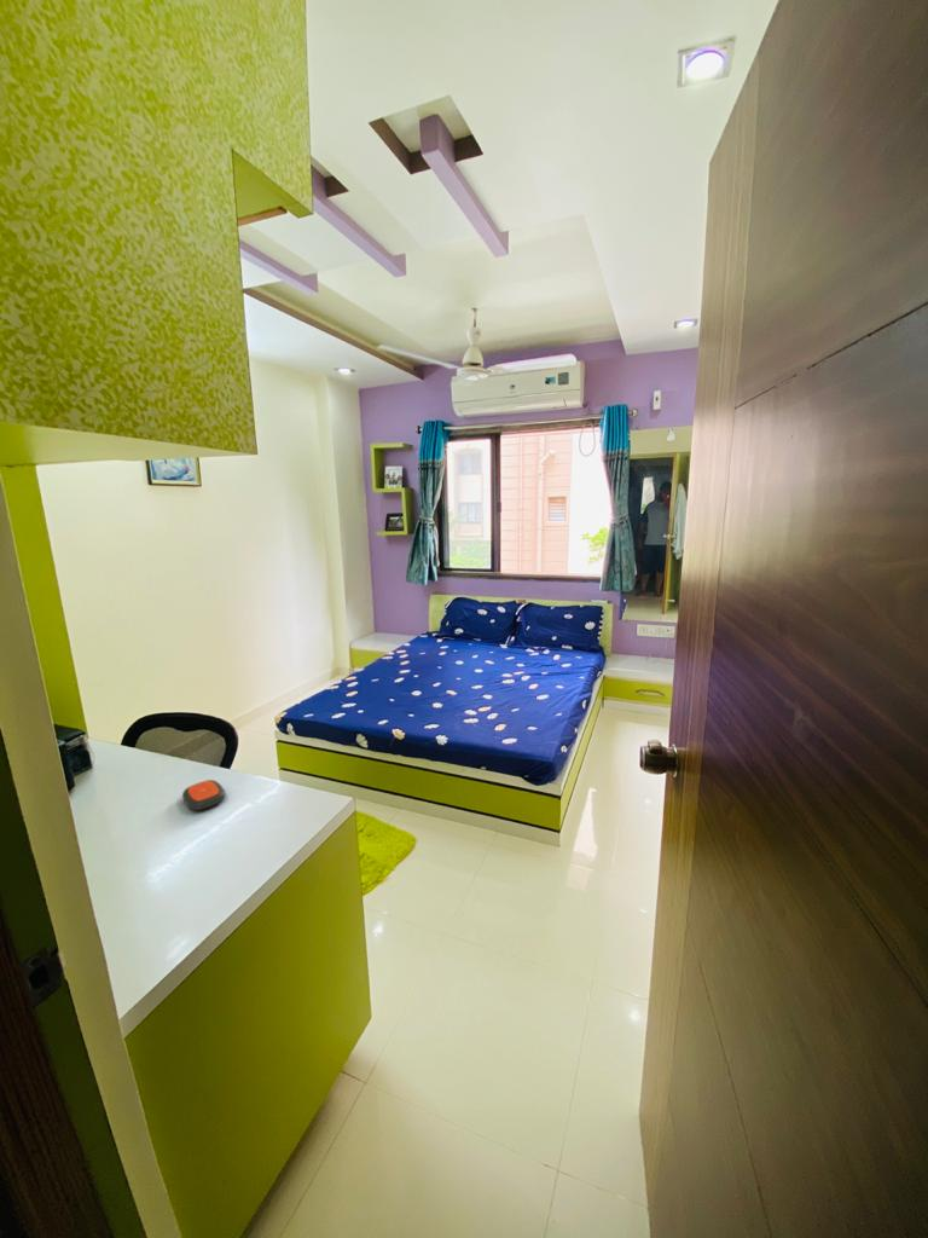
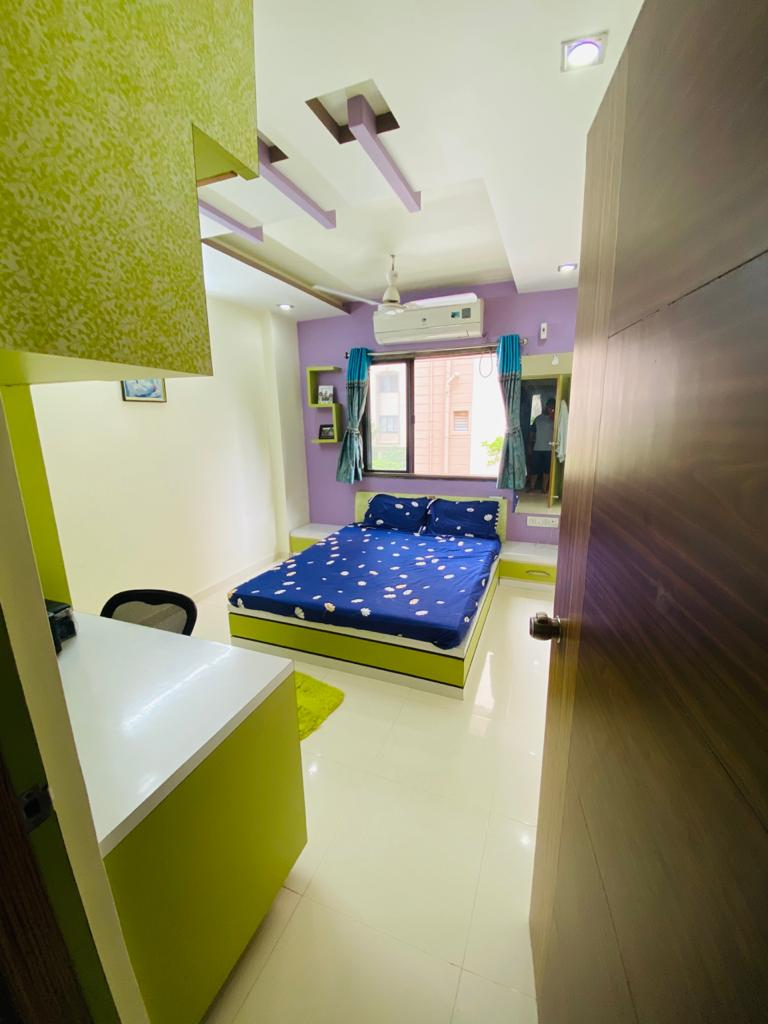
- remote control (203, 794)
